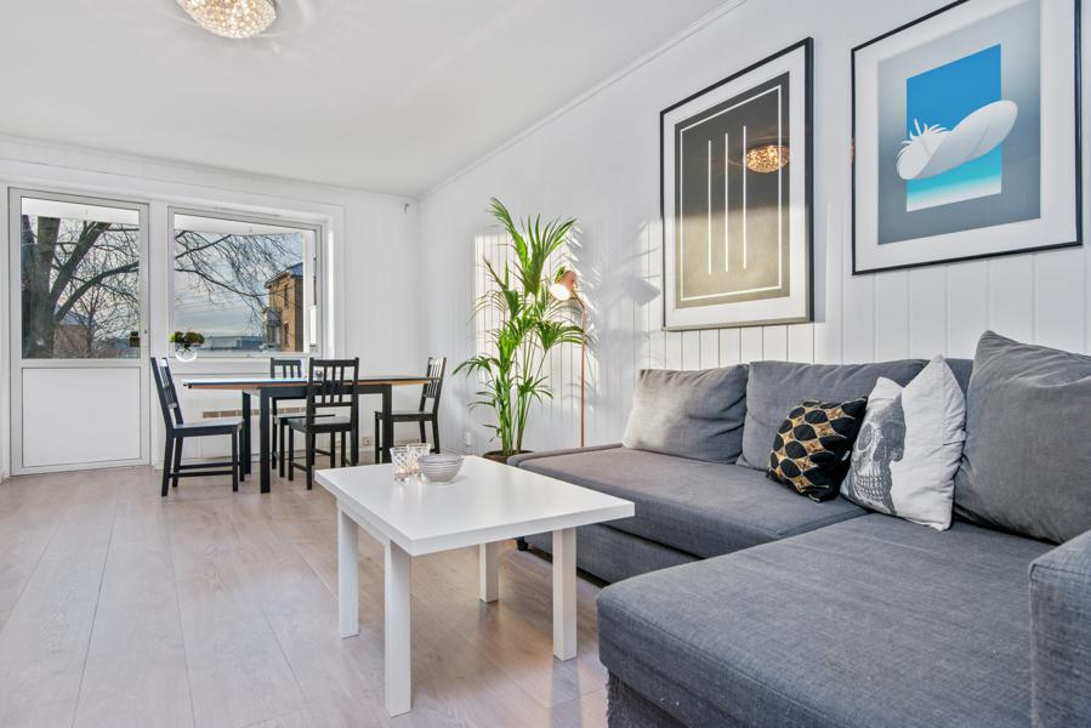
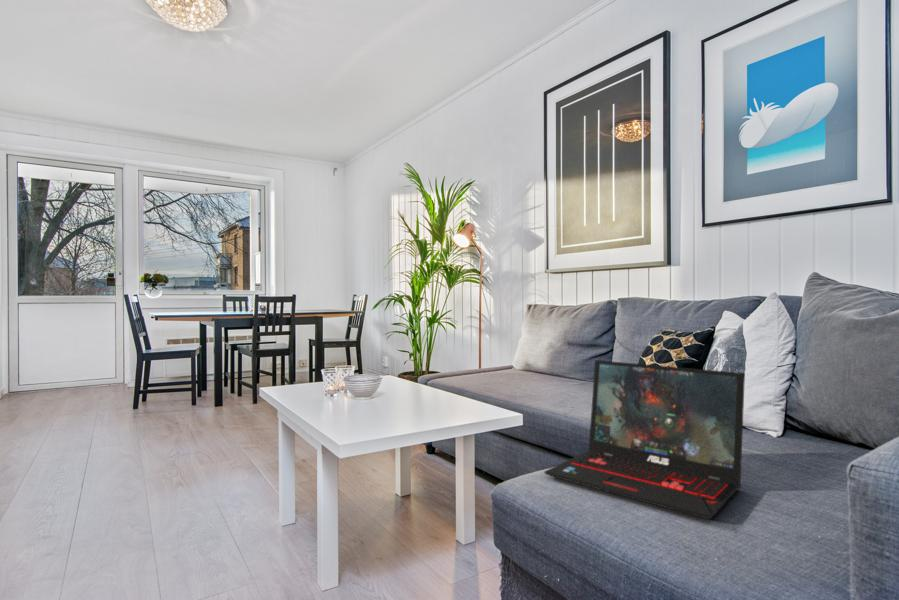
+ laptop (642, 426)
